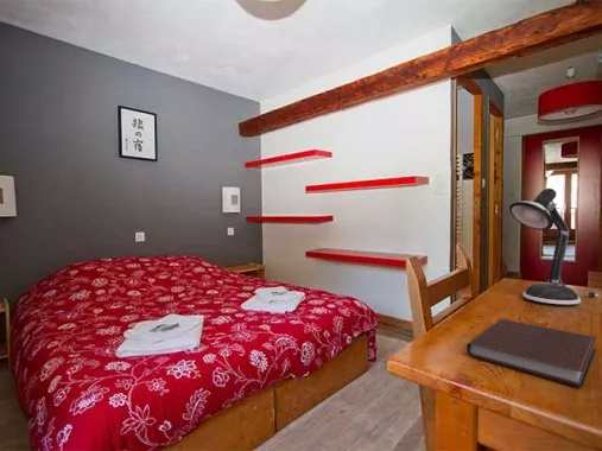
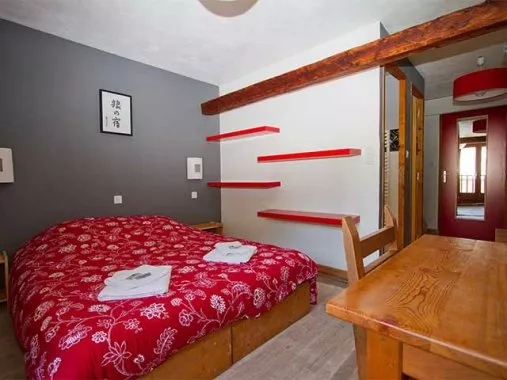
- desk lamp (556, 244)
- notebook (532, 345)
